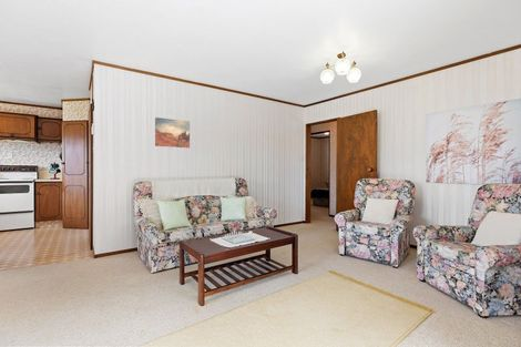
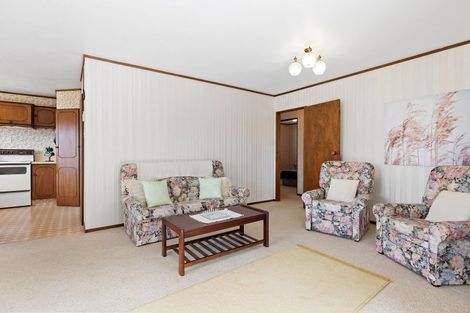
- wall art (173, 133)
